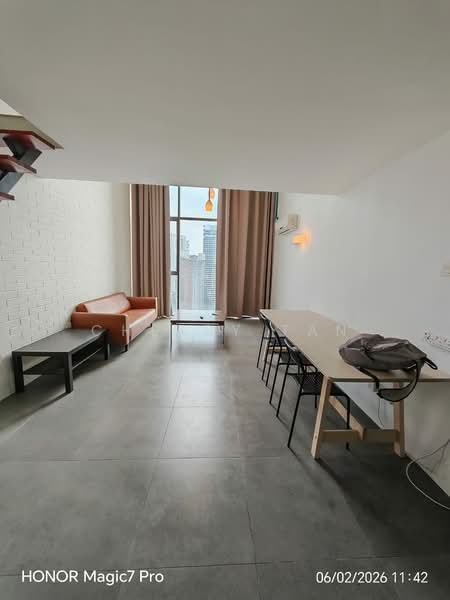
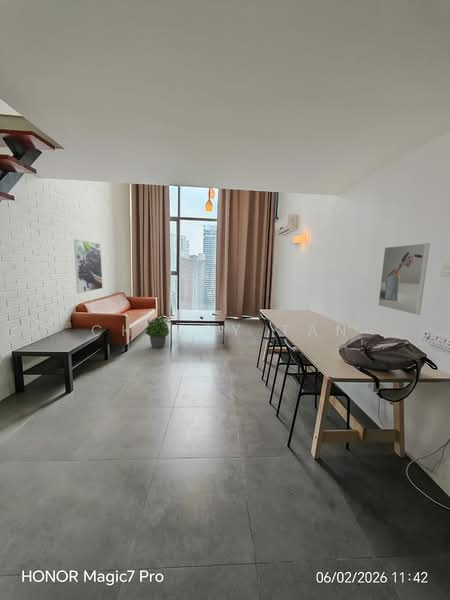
+ potted plant (157, 332)
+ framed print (89, 266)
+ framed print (400, 278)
